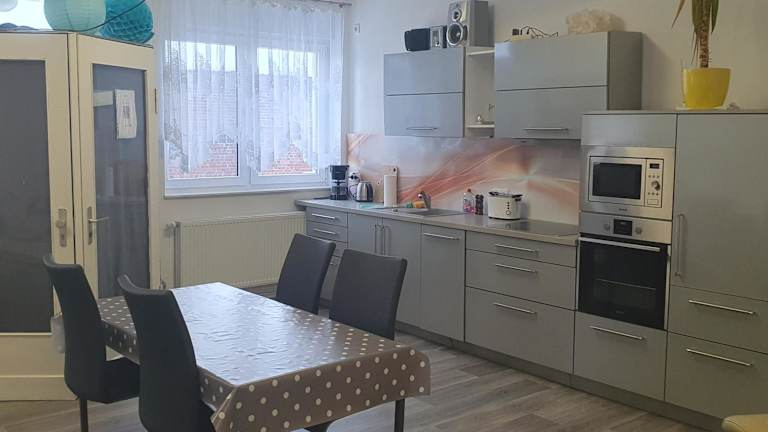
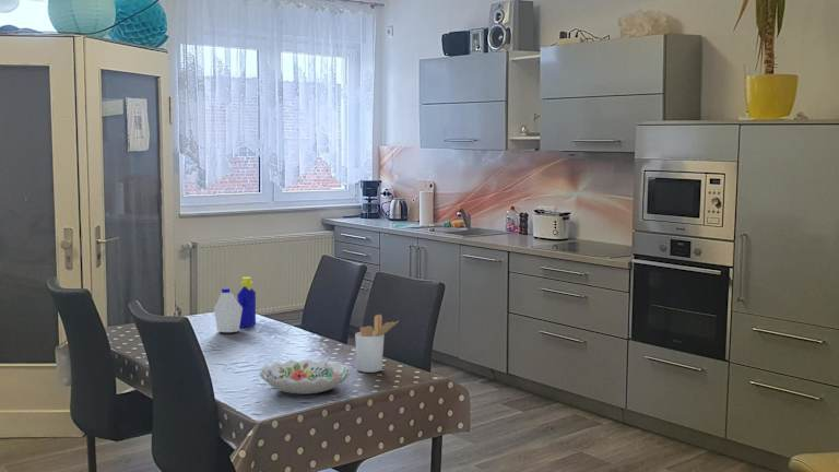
+ bottle (237, 303)
+ decorative bowl (305, 378)
+ utensil holder (376, 343)
